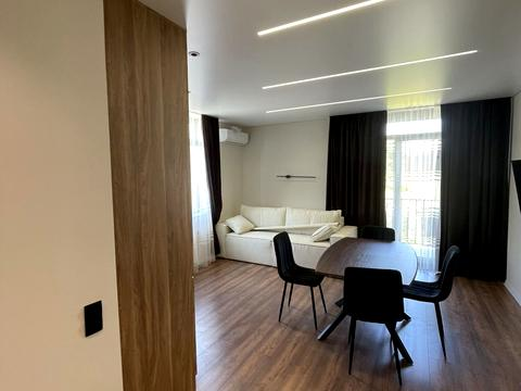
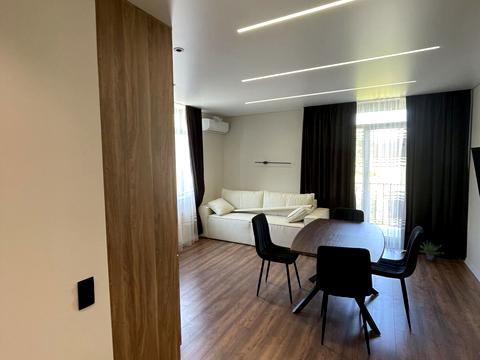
+ potted plant (429, 249)
